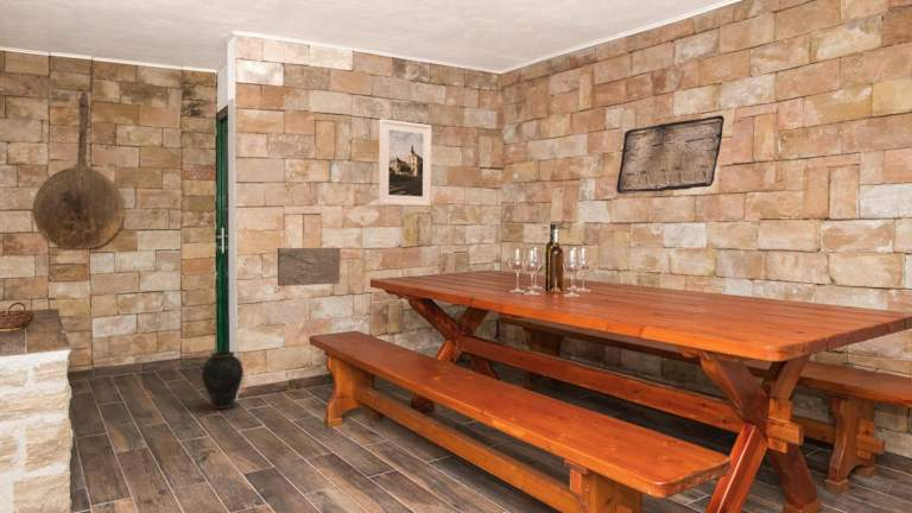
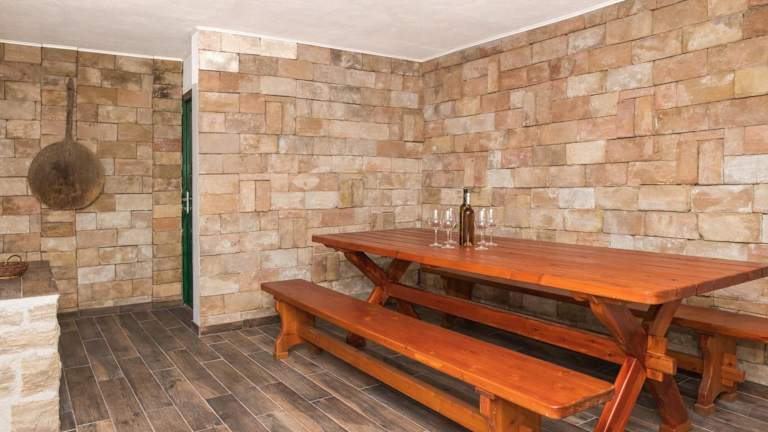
- decorative slab (310, 266)
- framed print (405, 163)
- stone relief (666, 156)
- vase (222, 380)
